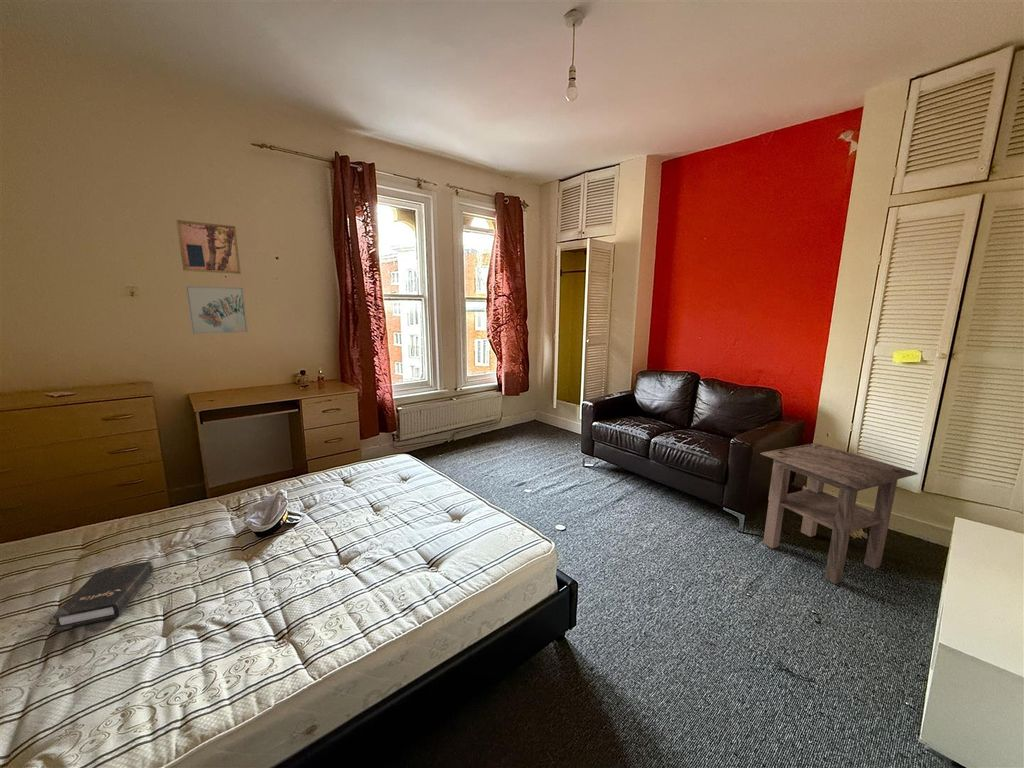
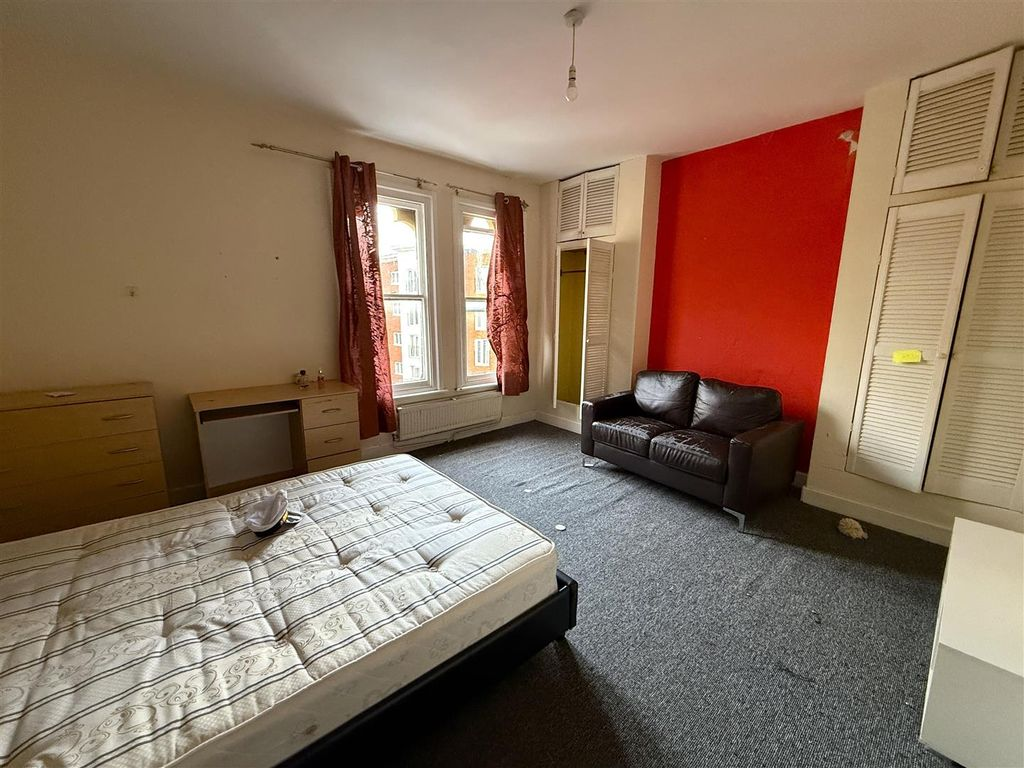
- hardback book (108, 592)
- wall art (209, 248)
- side table (826, 508)
- wall art (217, 310)
